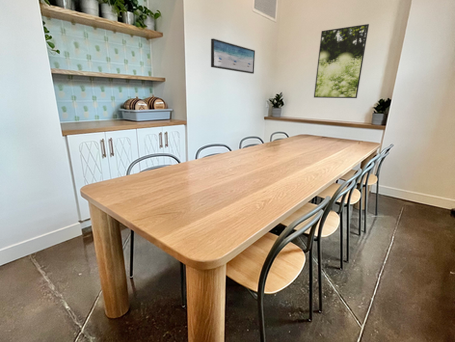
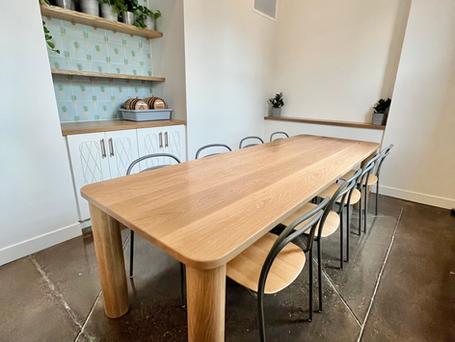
- wall art (234, 58)
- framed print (338, 64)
